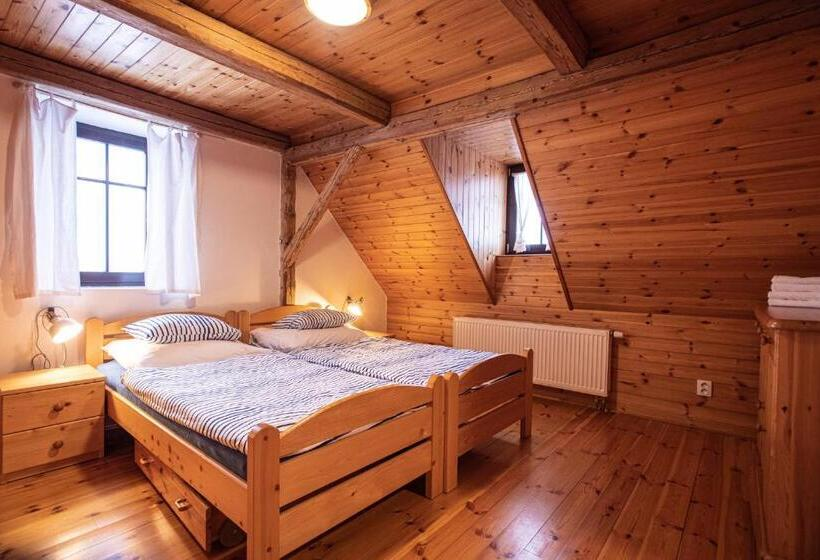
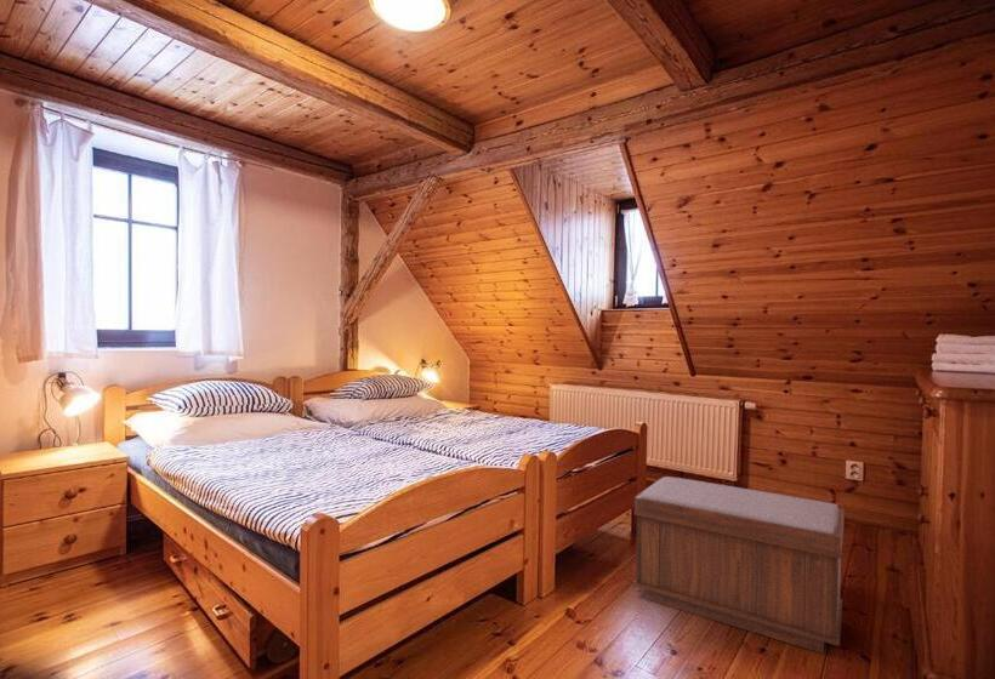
+ bench (735, 550)
